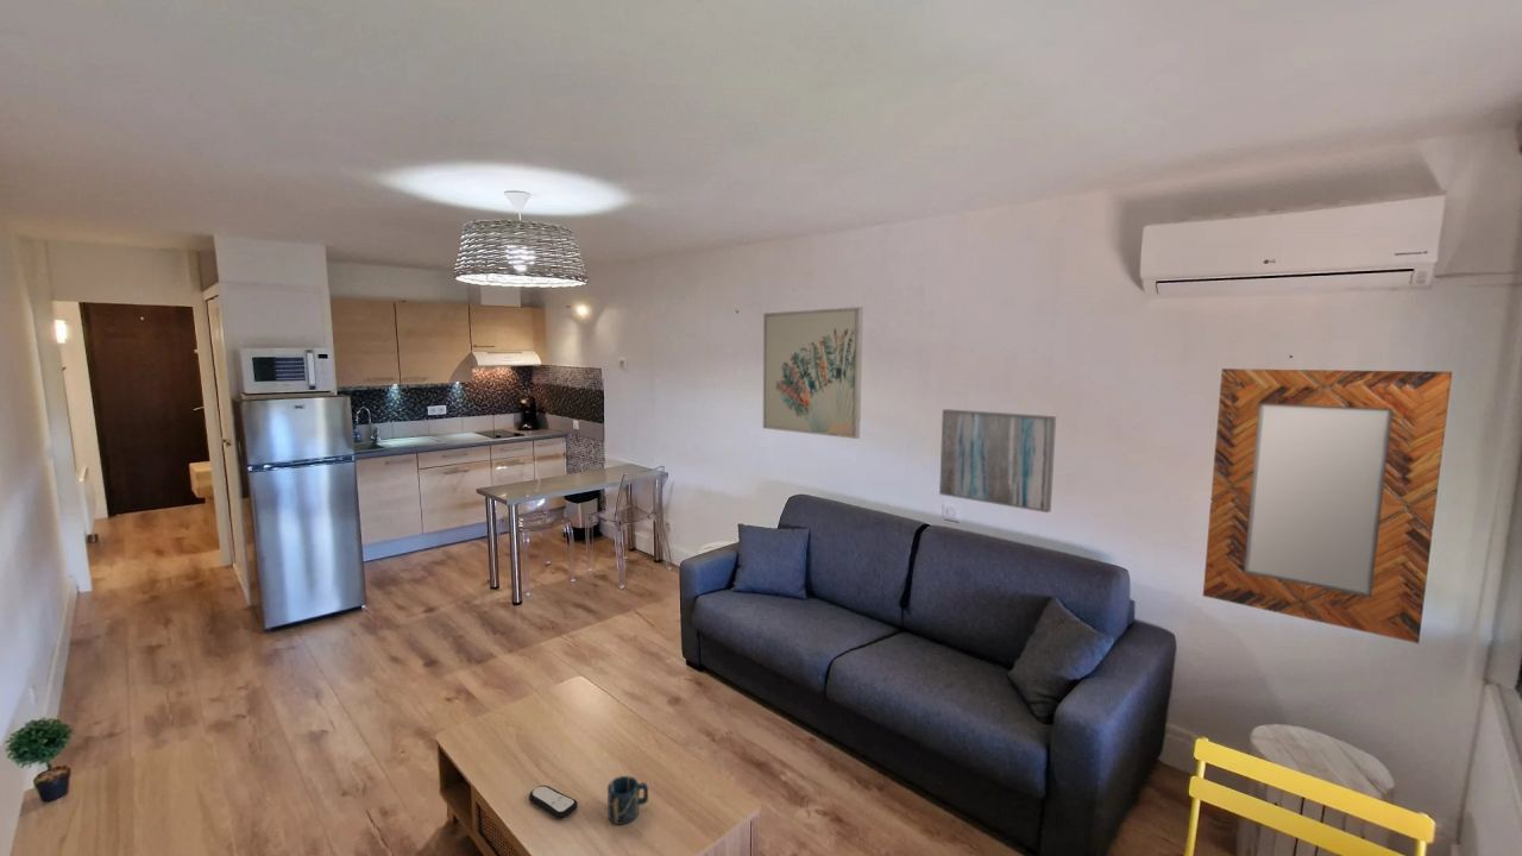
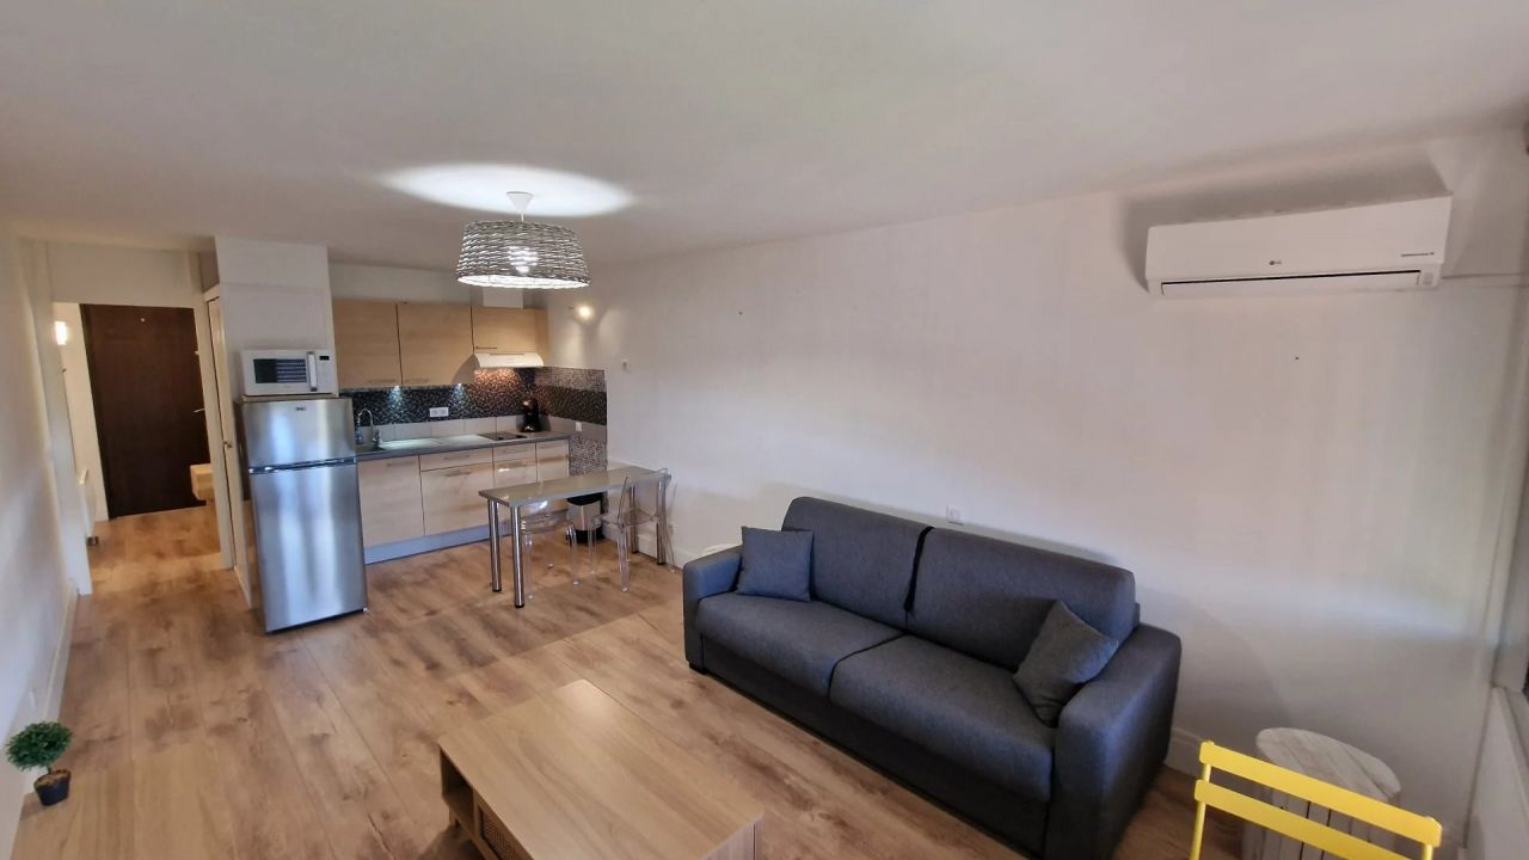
- wall art (993, 458)
- wall art (809, 372)
- remote control (552, 800)
- home mirror (1313, 496)
- cup (628, 798)
